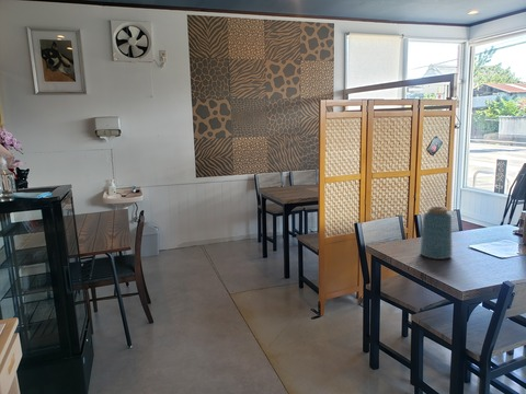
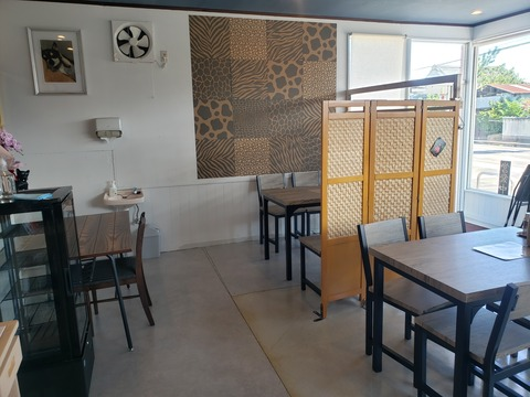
- vase (436, 231)
